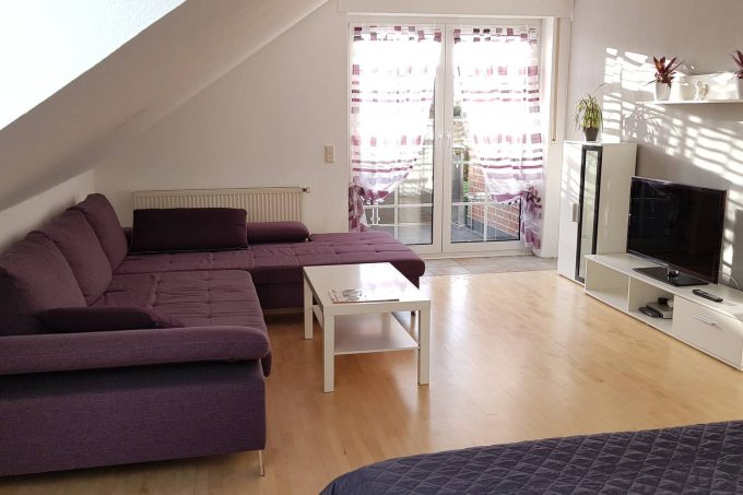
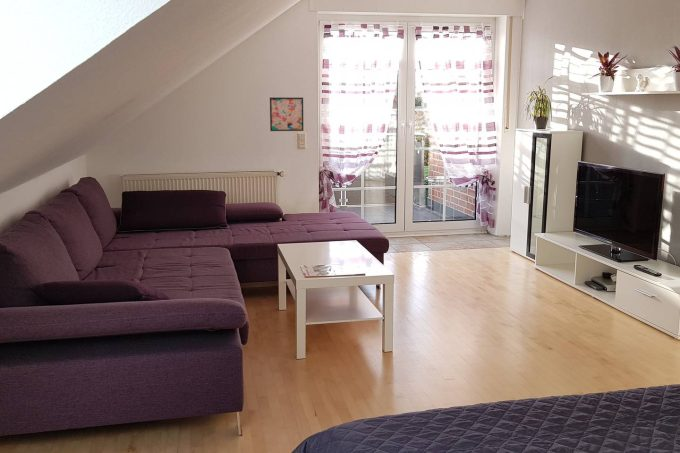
+ wall art (286, 114)
